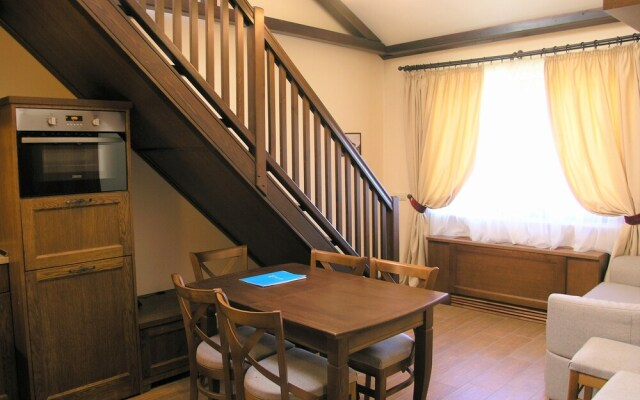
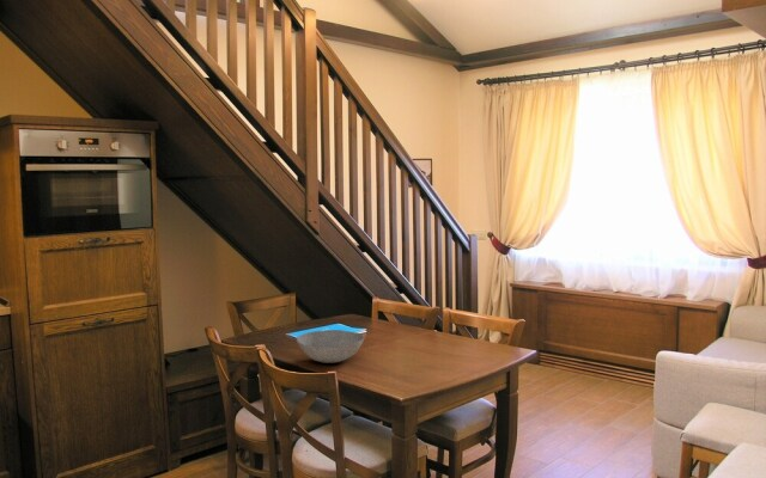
+ bowl (330, 348)
